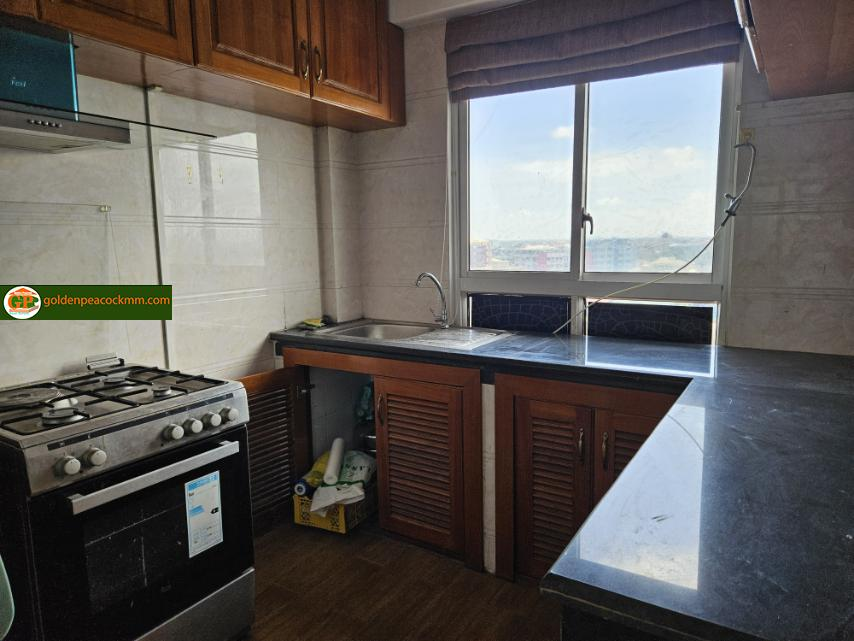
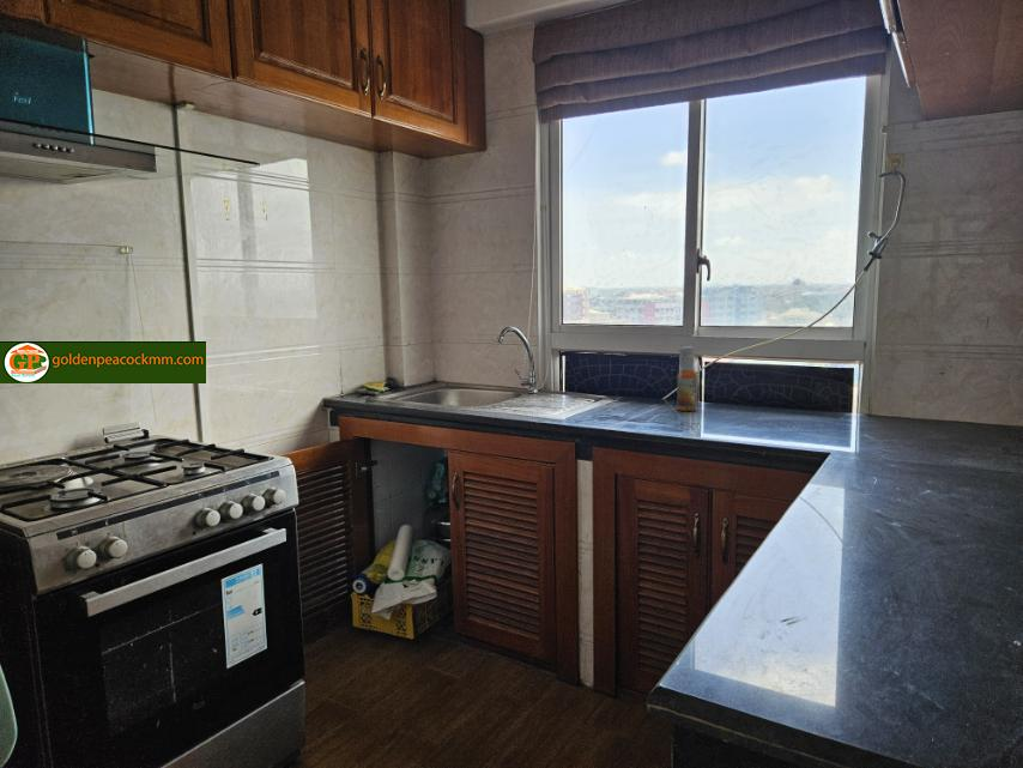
+ spray bottle (685, 377)
